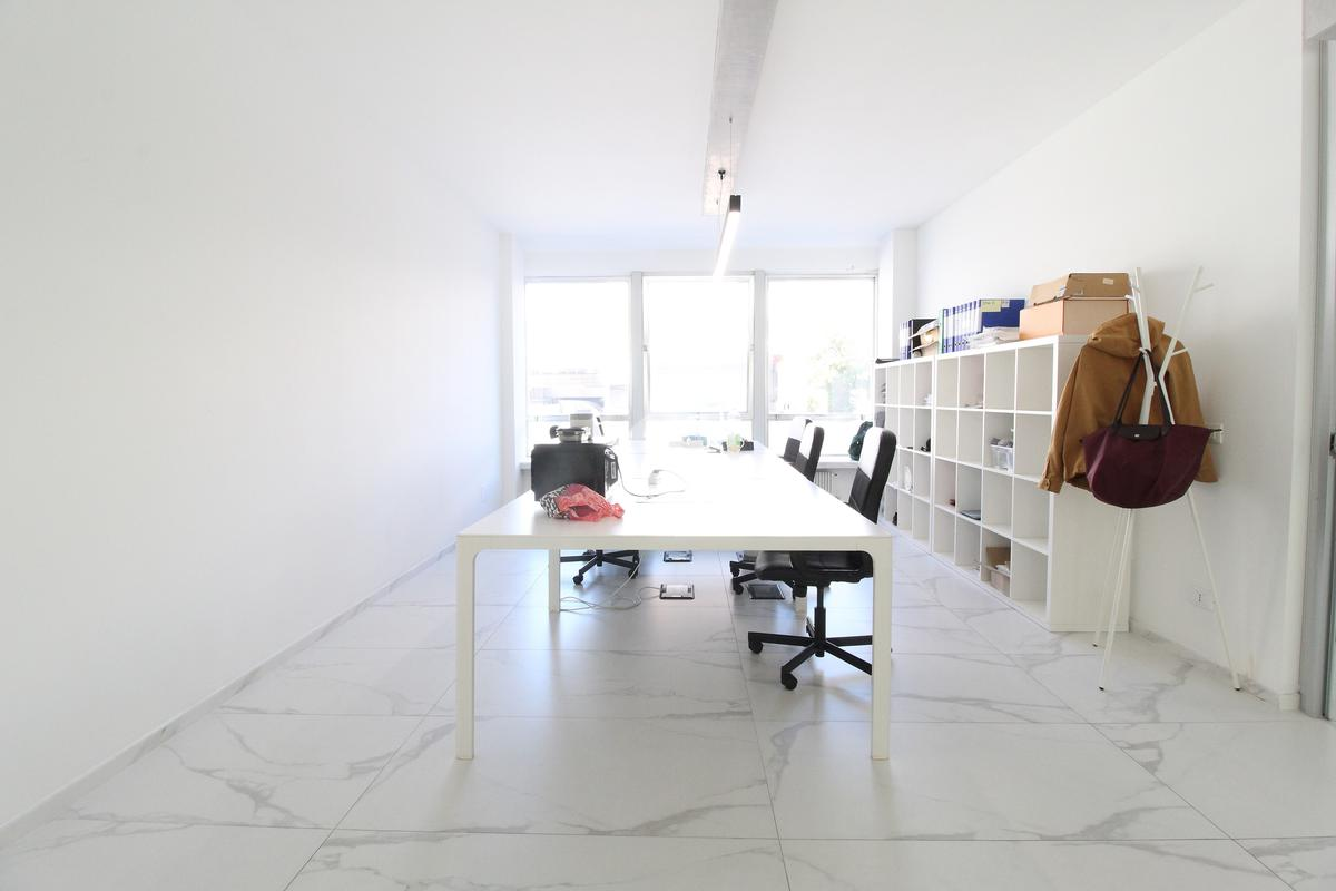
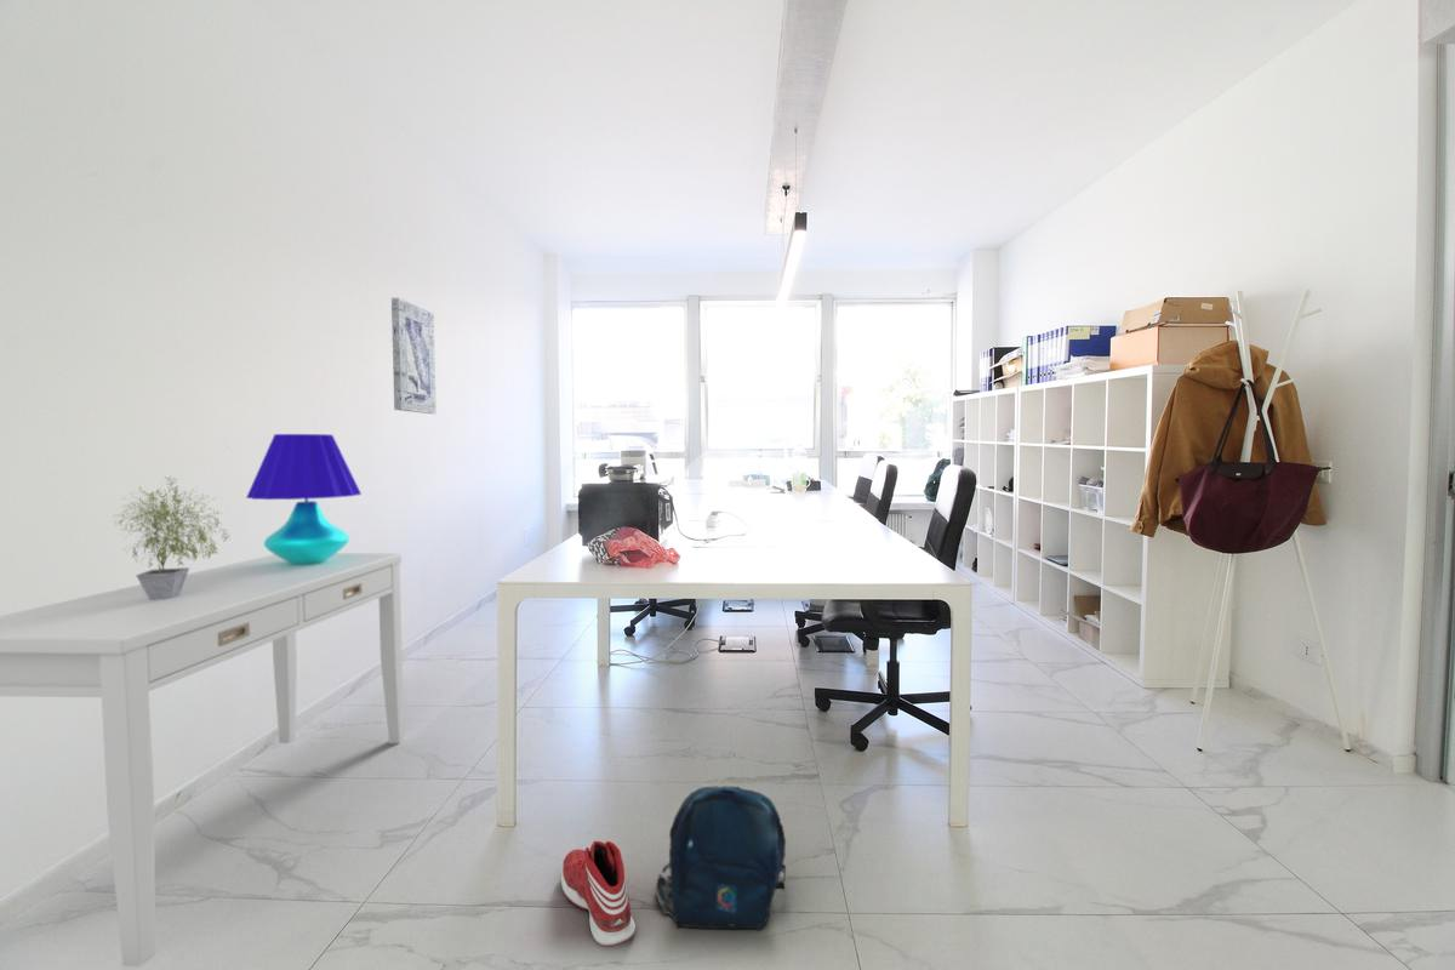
+ sneaker (595, 866)
+ desk (213, 664)
+ potted plant (171, 535)
+ wall art (415, 359)
+ table lamp (306, 497)
+ backpack (720, 837)
